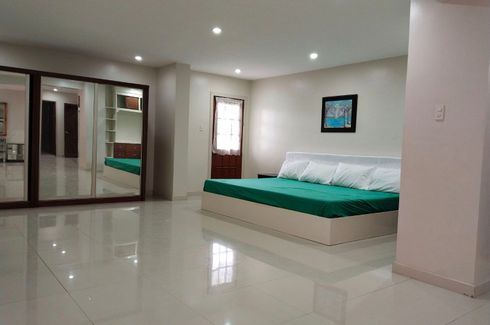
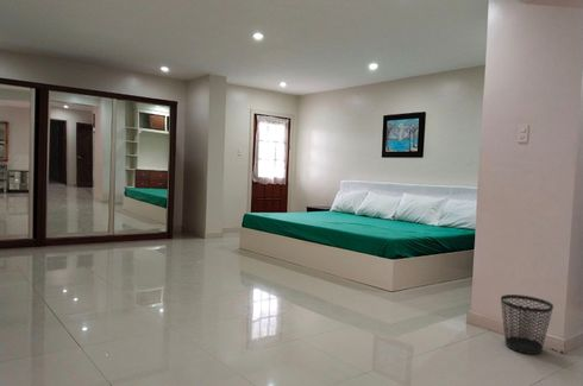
+ wastebasket (525, 324)
